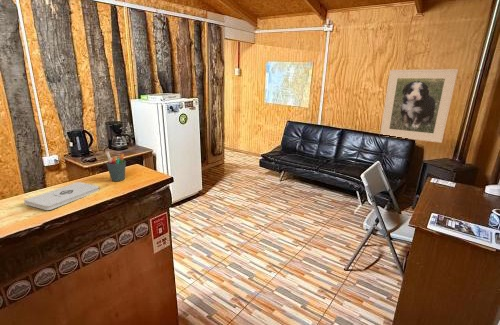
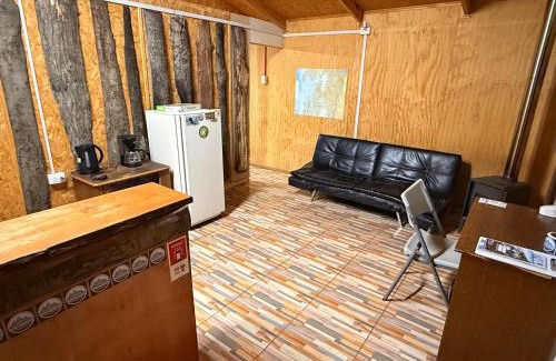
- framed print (415, 105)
- pen holder (116, 165)
- notepad (65, 194)
